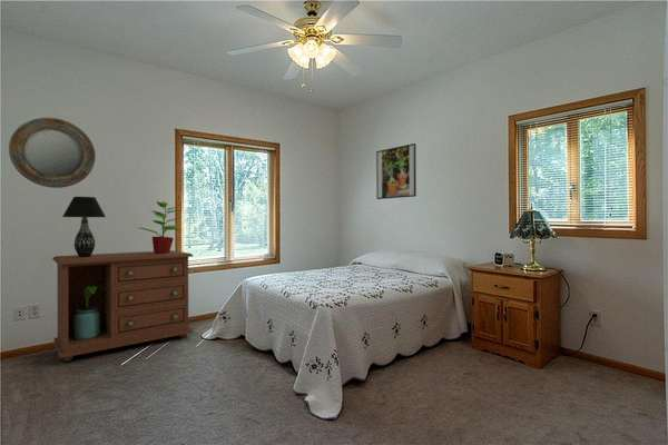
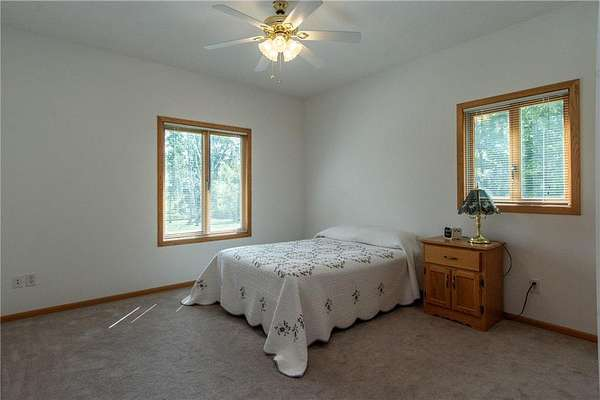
- table lamp (85, 226)
- home mirror (53, 152)
- dresser (125, 298)
- potted plant (161, 225)
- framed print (395, 172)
